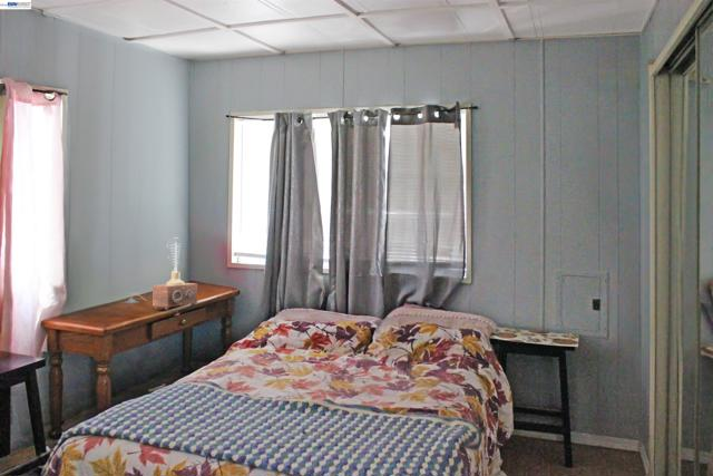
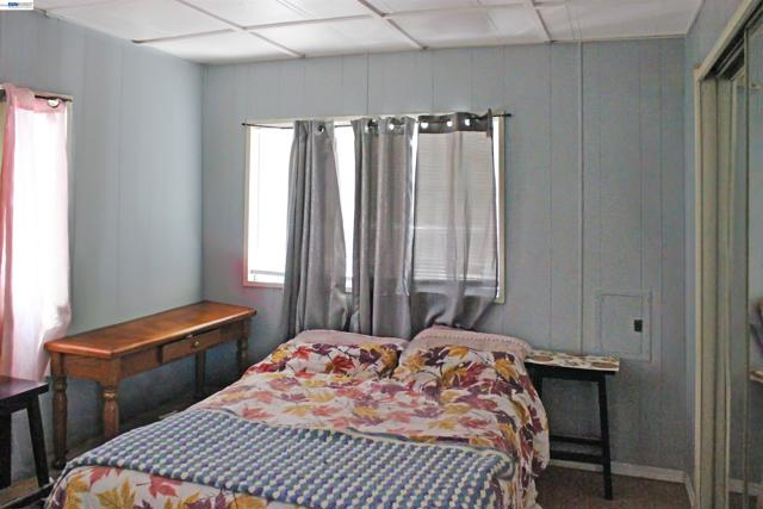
- table lamp (160, 284)
